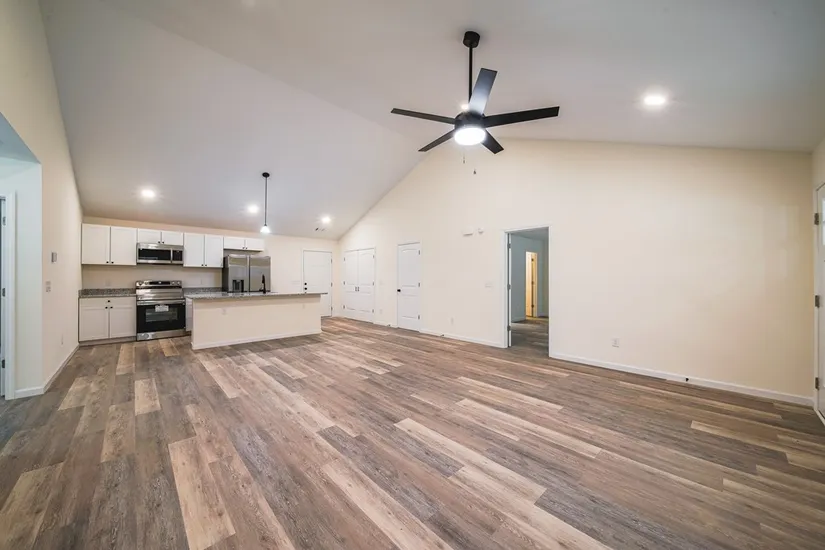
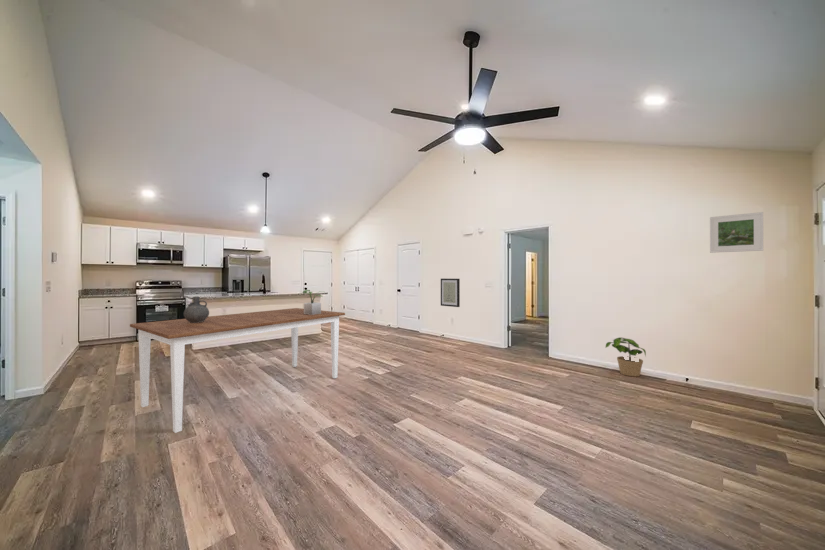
+ ceramic jug (196, 309)
+ wall art (449, 292)
+ dining table (249, 334)
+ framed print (735, 233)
+ potted plant (622, 356)
+ potted plant (311, 301)
